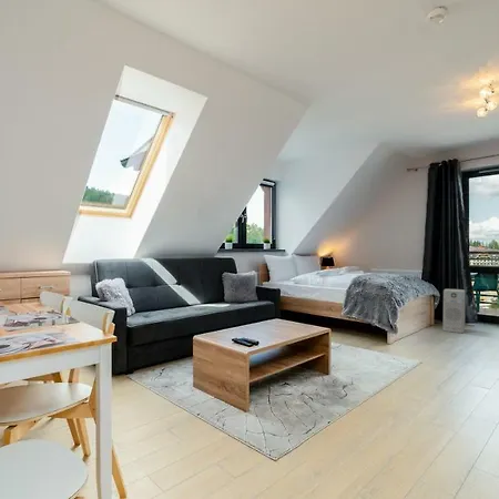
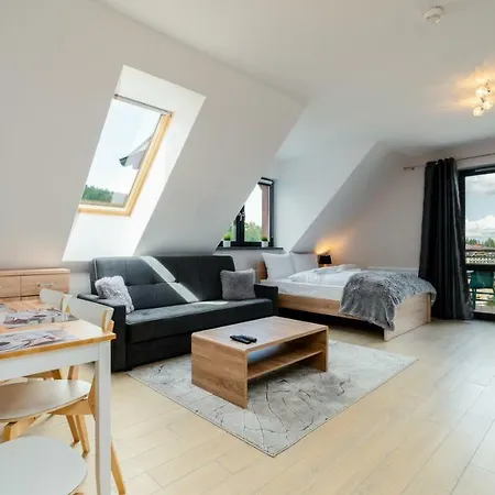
- air purifier (454, 309)
